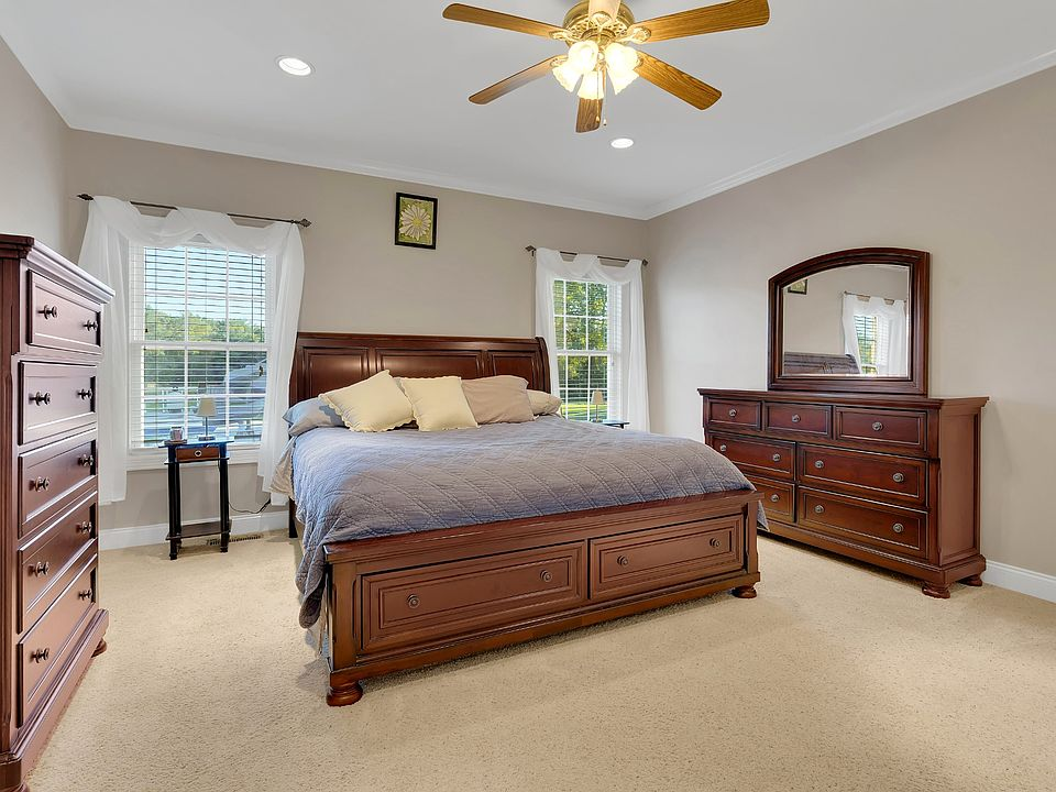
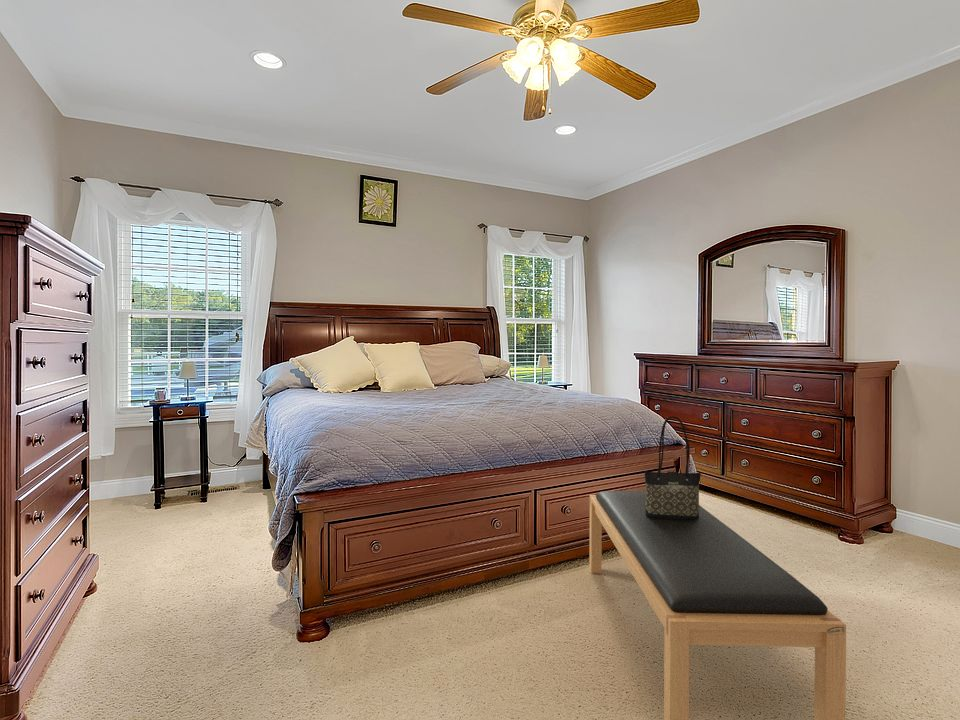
+ bench (677, 583)
+ tote bag (671, 471)
